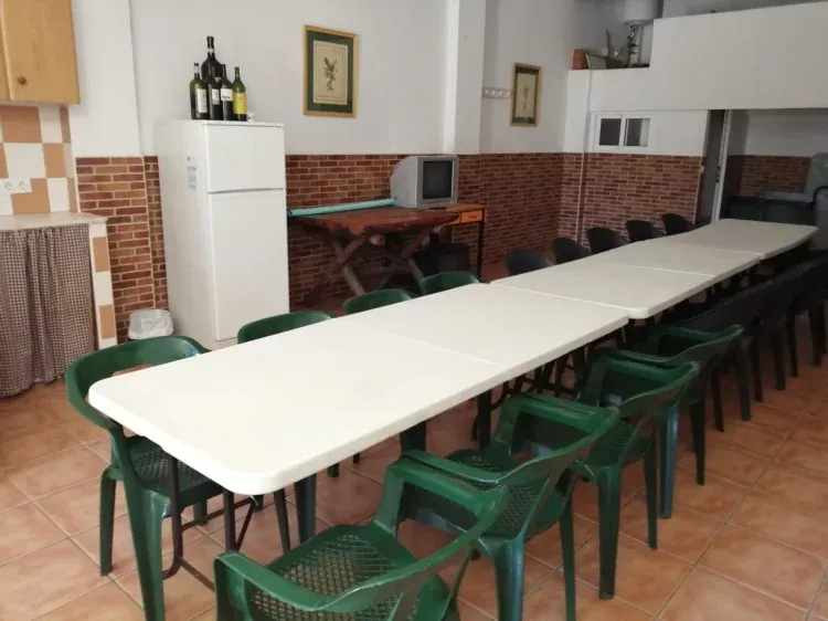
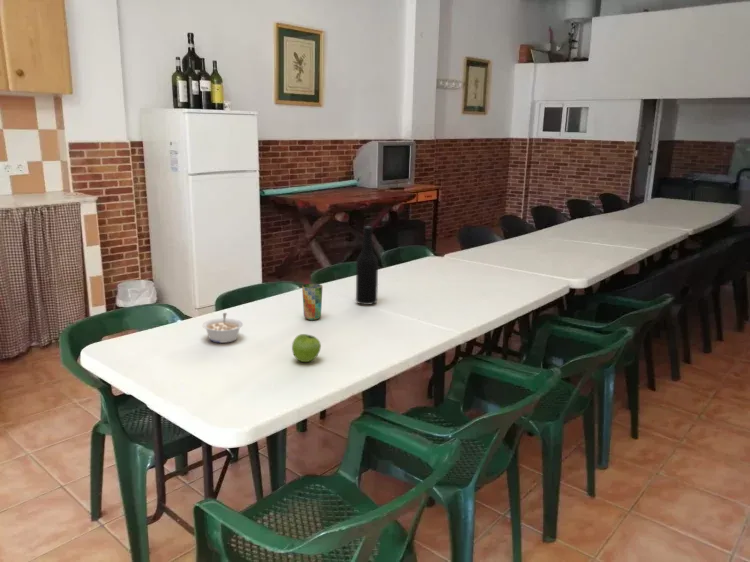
+ cup (312, 302)
+ fruit (306, 347)
+ bottle (367, 265)
+ legume (222, 329)
